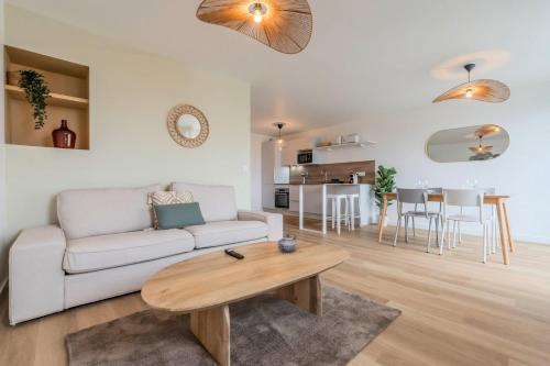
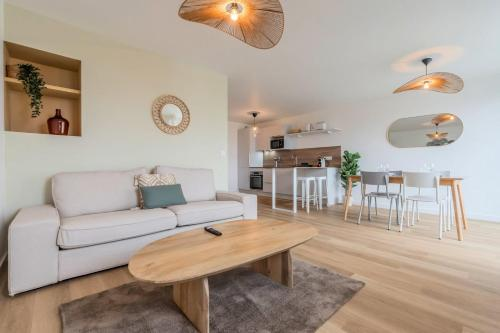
- teapot (287, 242)
